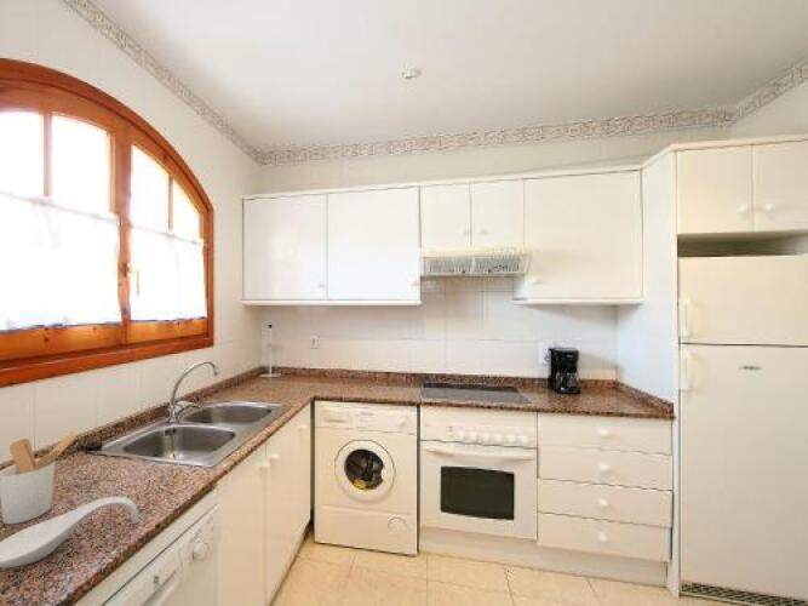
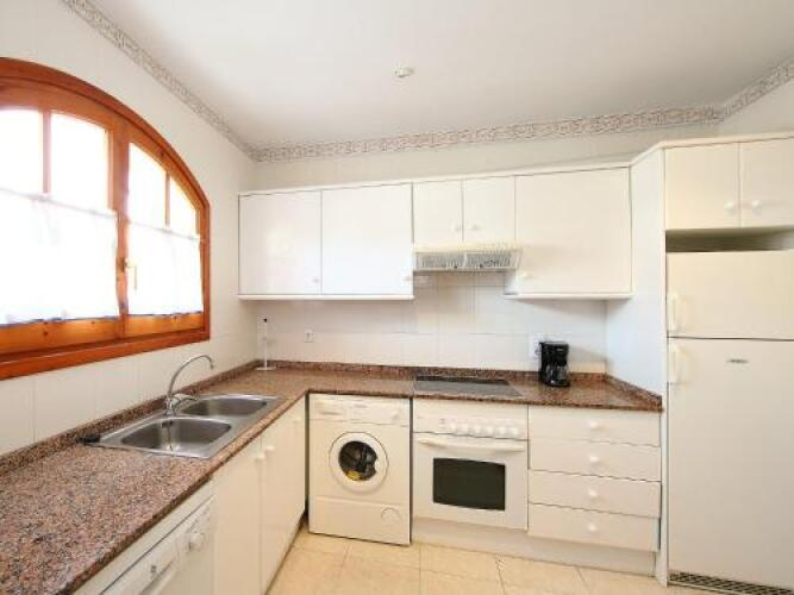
- spoon rest (70, 526)
- utensil holder (41, 473)
